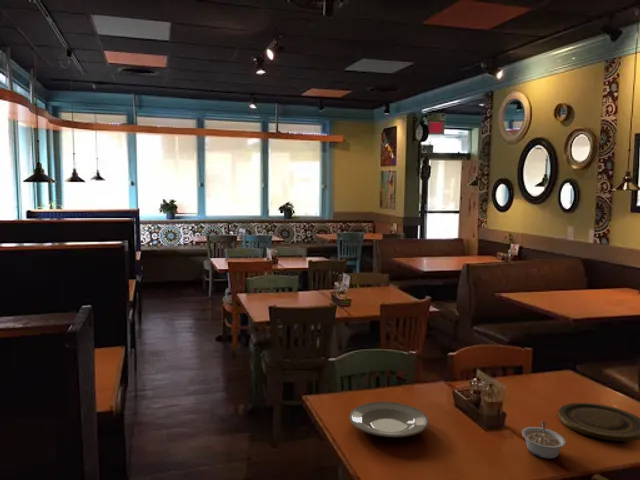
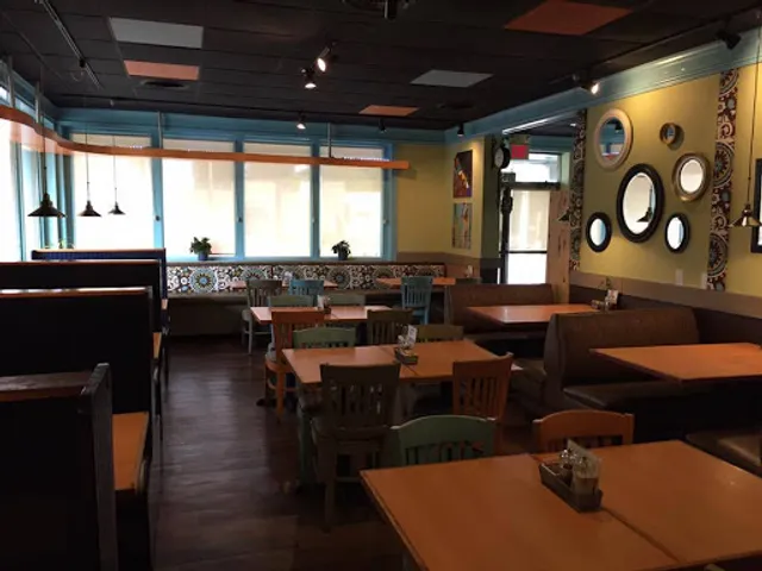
- plate (601, 420)
- plate (388, 422)
- legume (541, 441)
